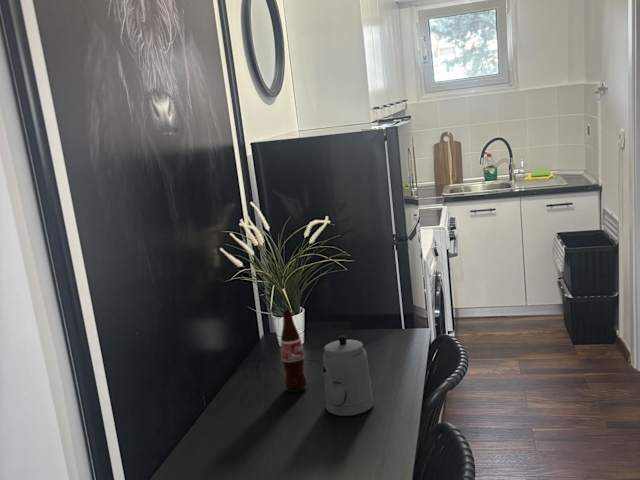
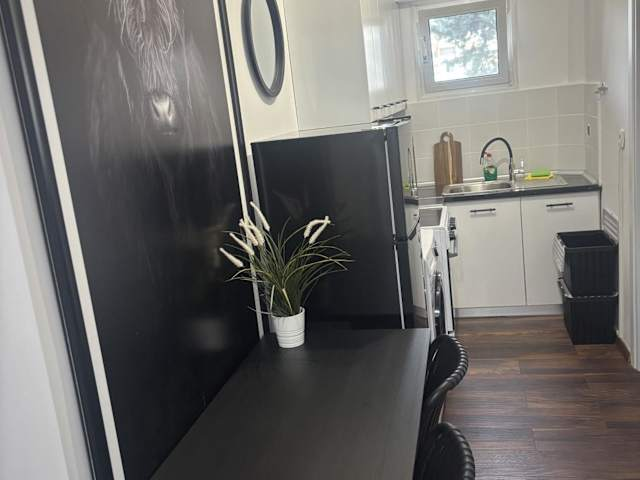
- bottle (291, 350)
- teapot (344, 372)
